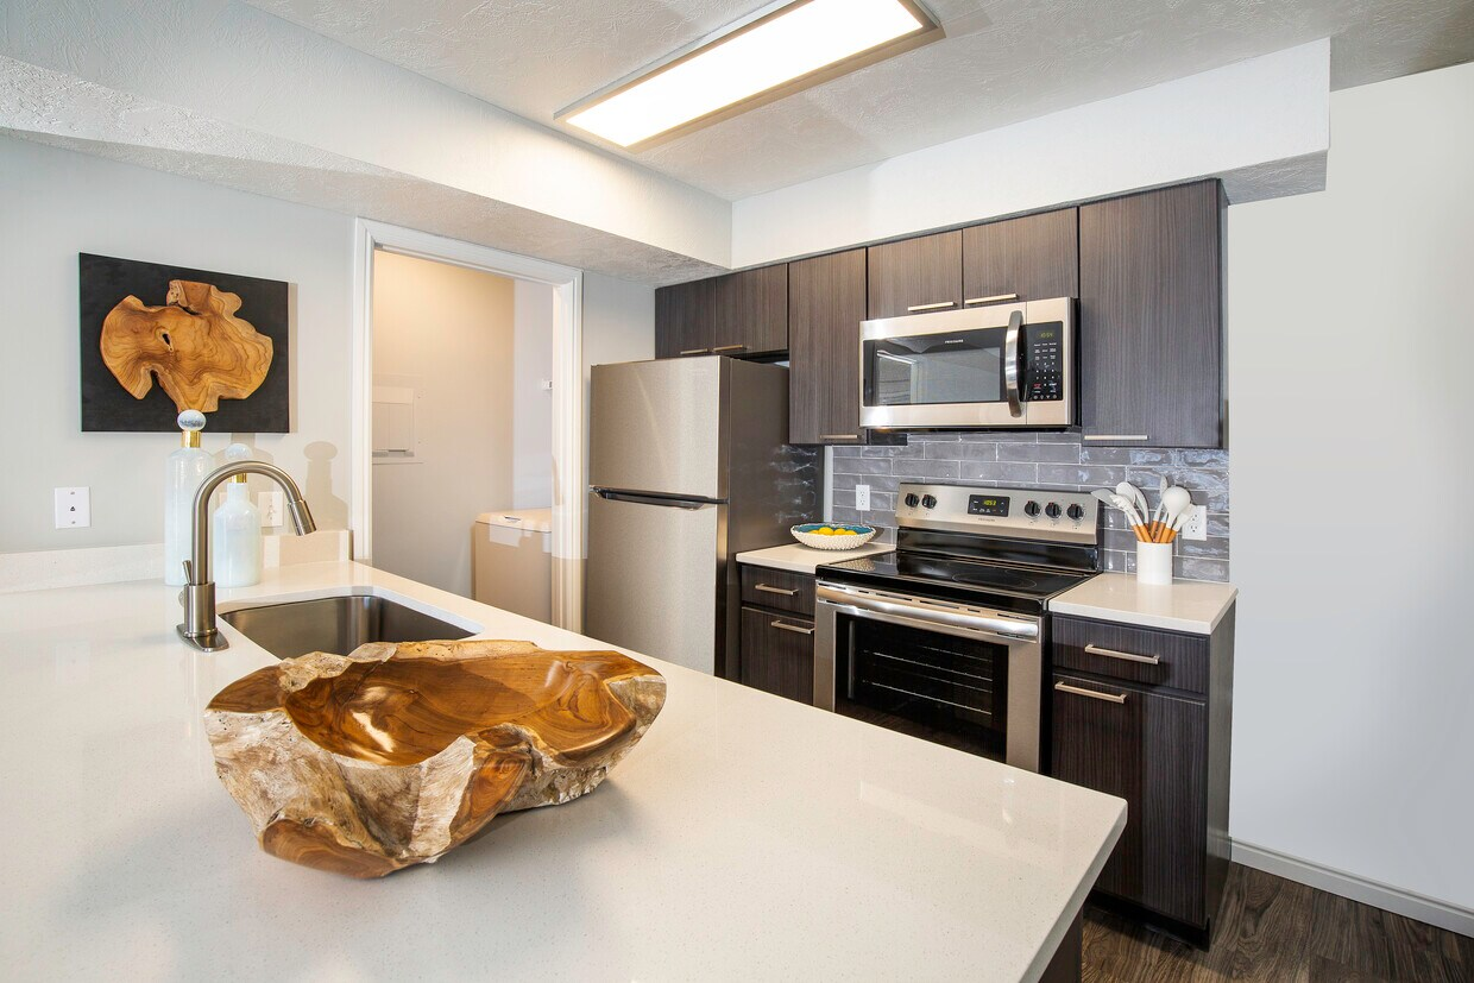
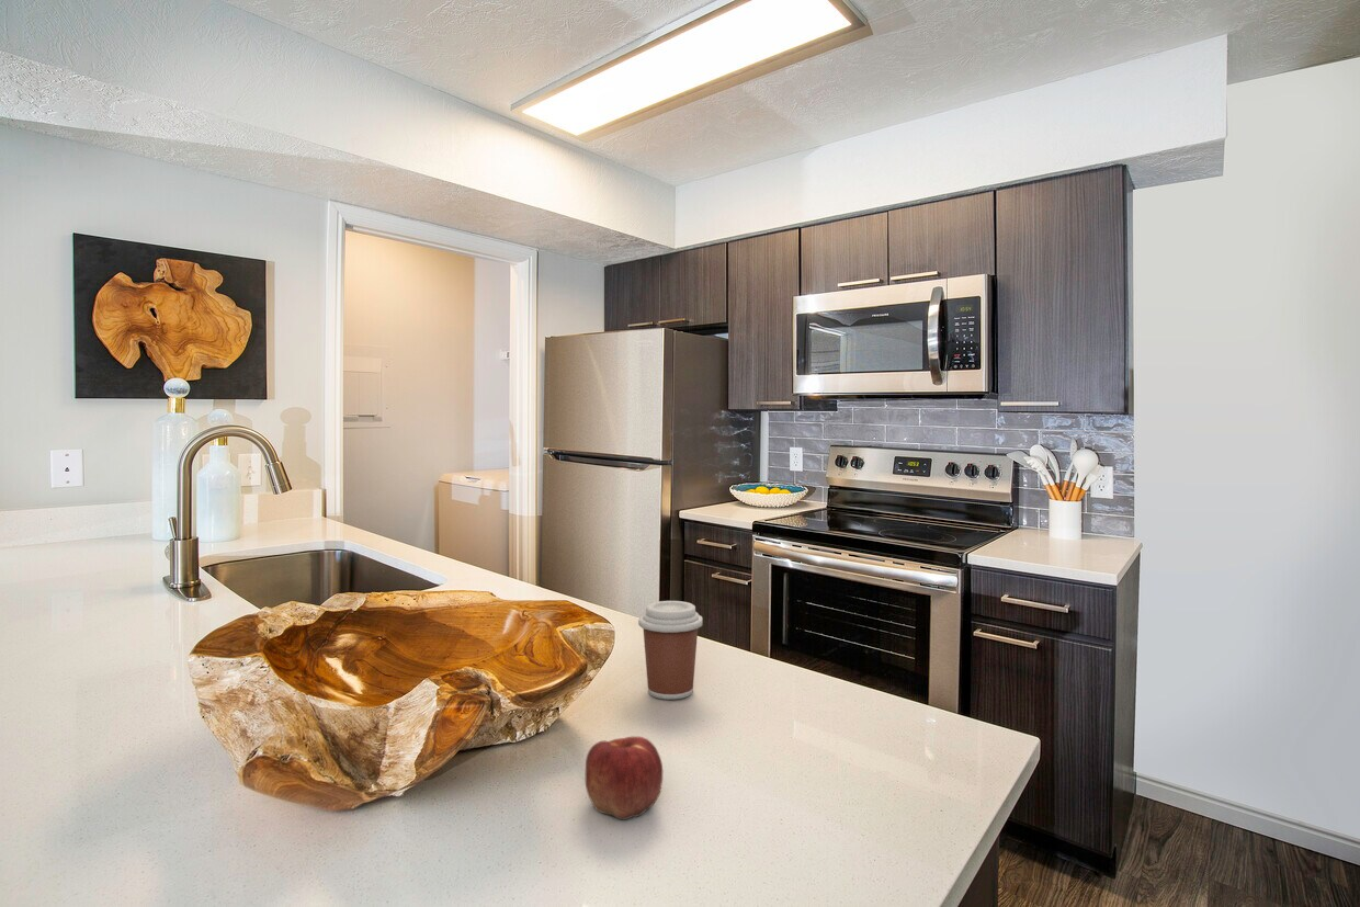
+ apple (623, 772)
+ coffee cup (670, 648)
